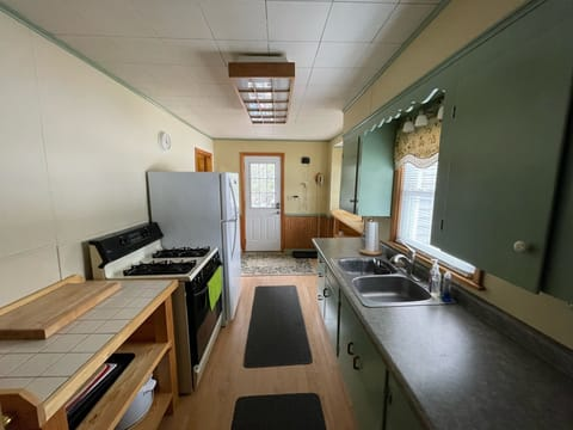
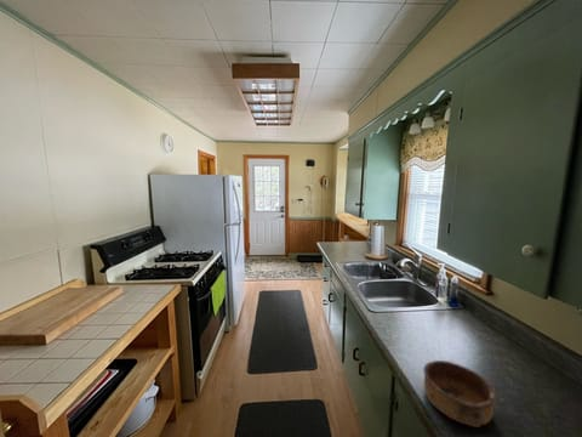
+ bowl (456, 391)
